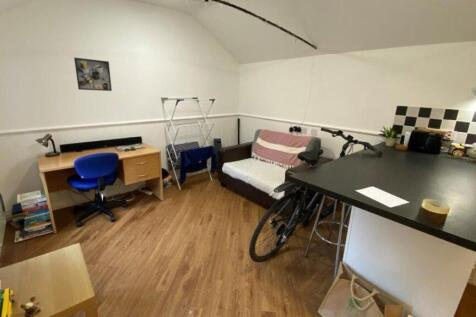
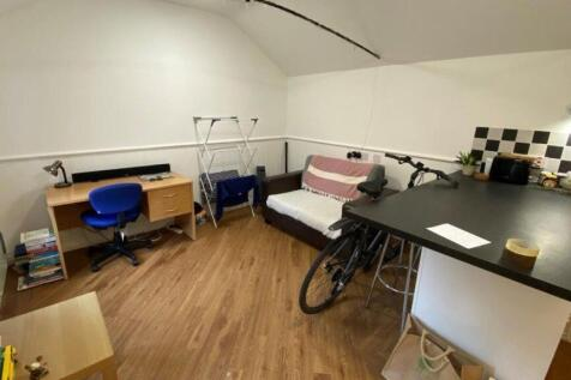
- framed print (93, 75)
